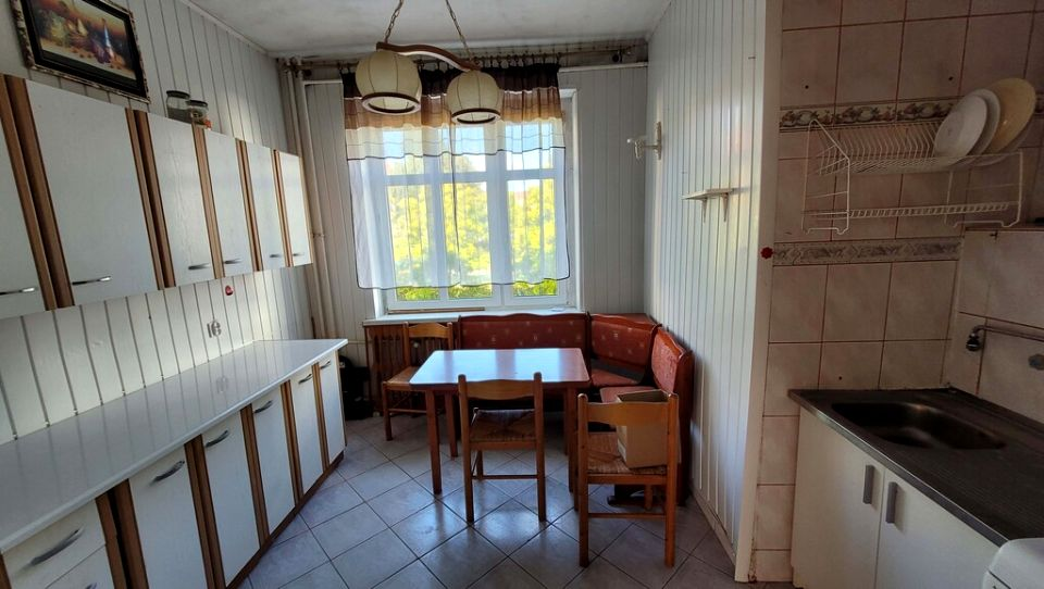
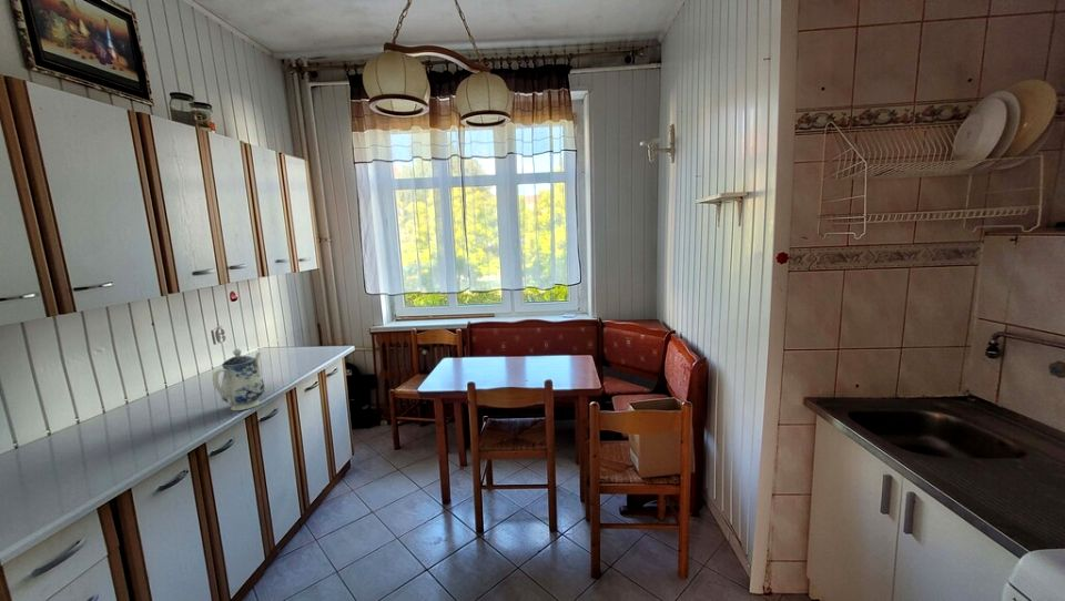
+ teapot (241, 377)
